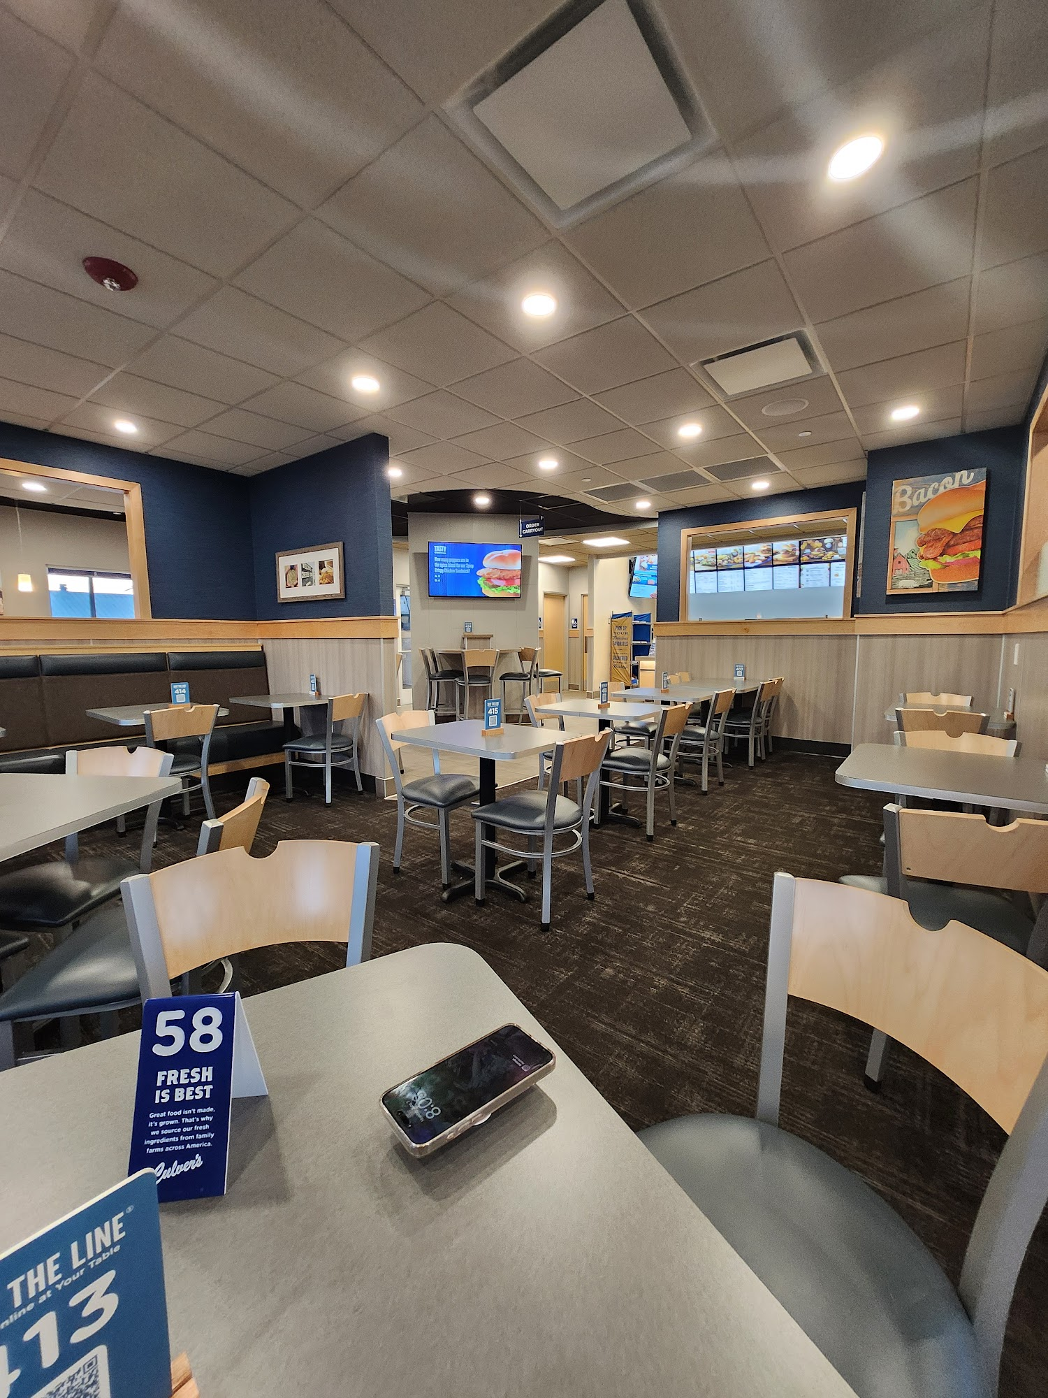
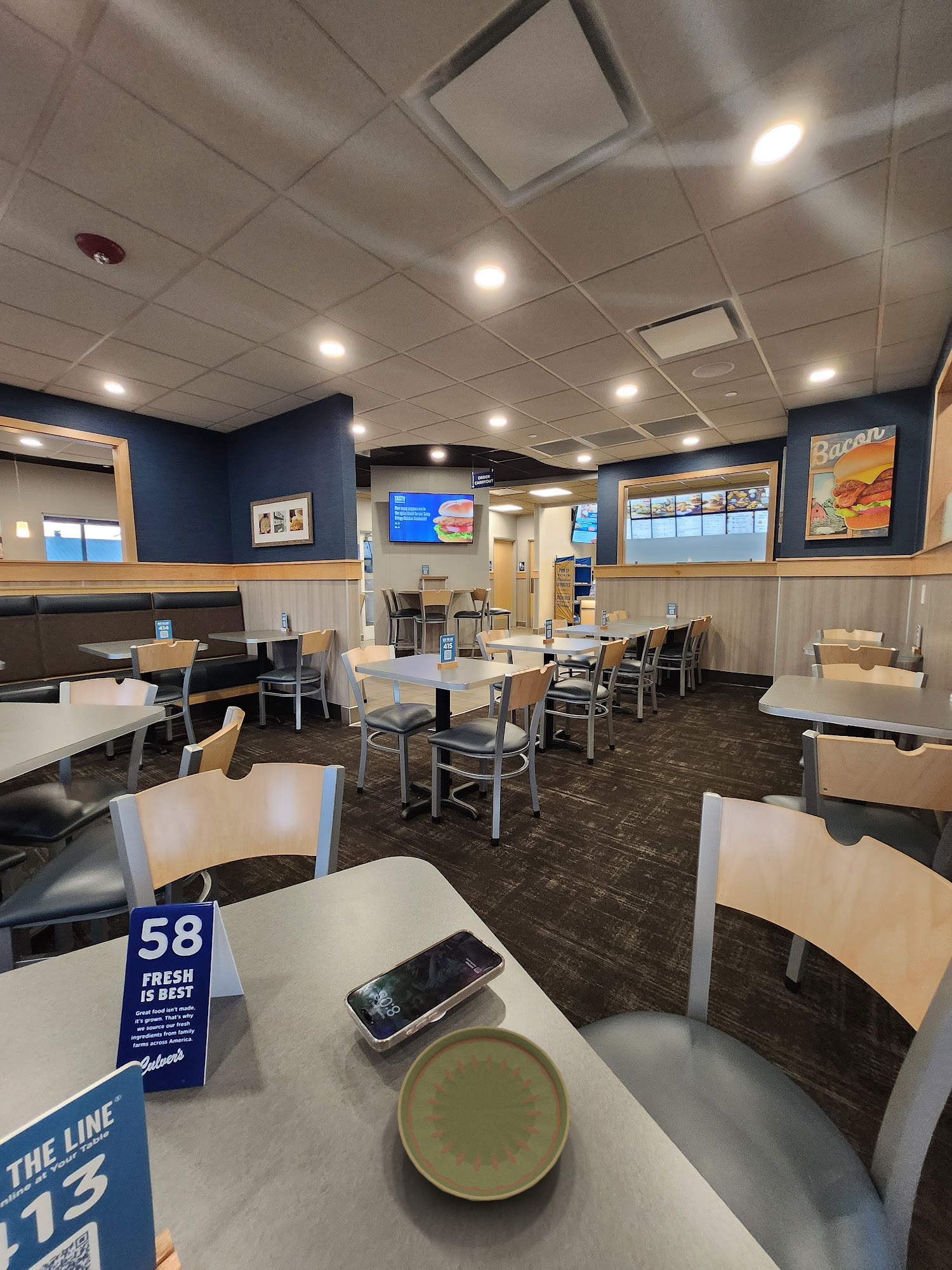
+ plate (484, 1108)
